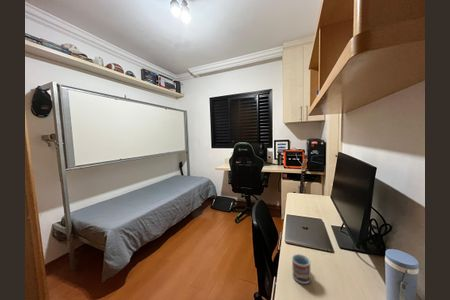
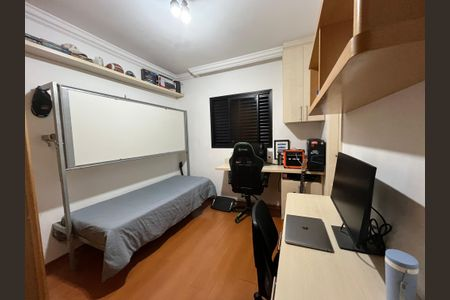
- cup (301, 266)
